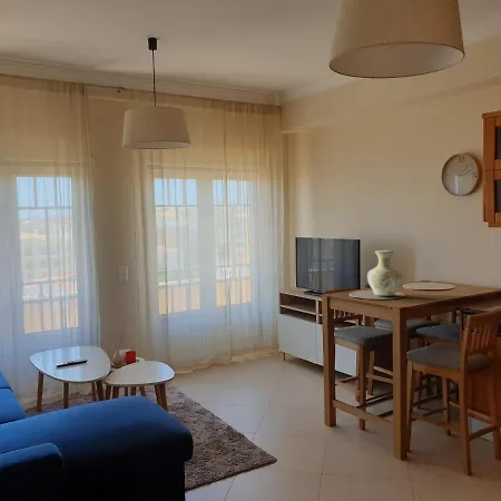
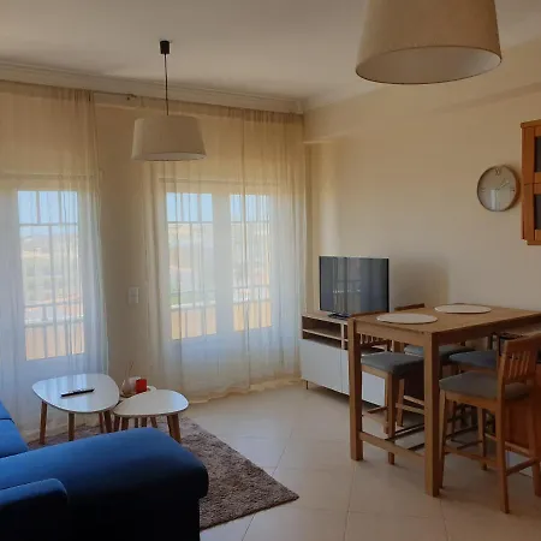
- vase (384, 273)
